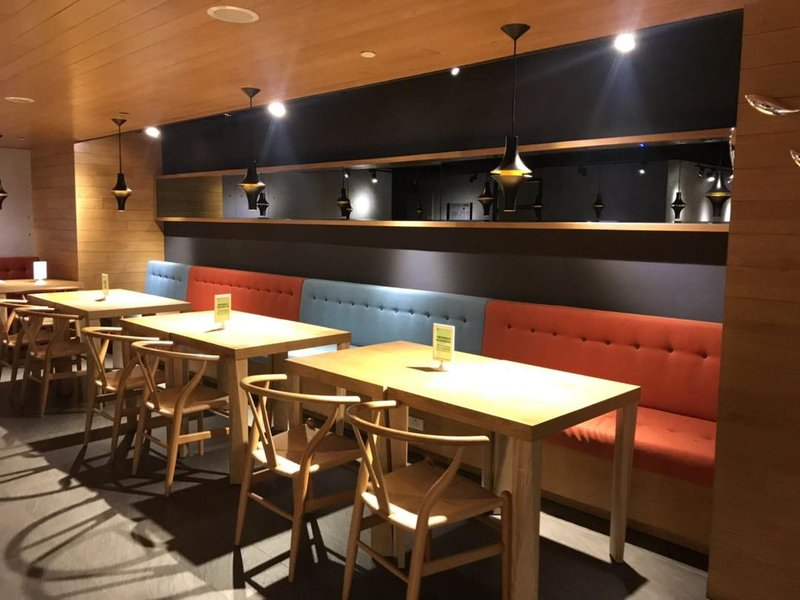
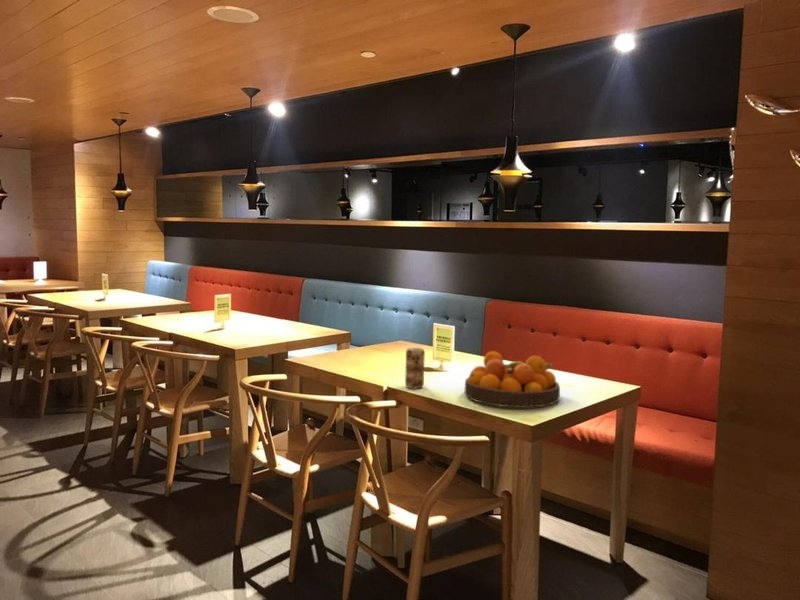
+ beverage can (414, 367)
+ fruit bowl (512, 375)
